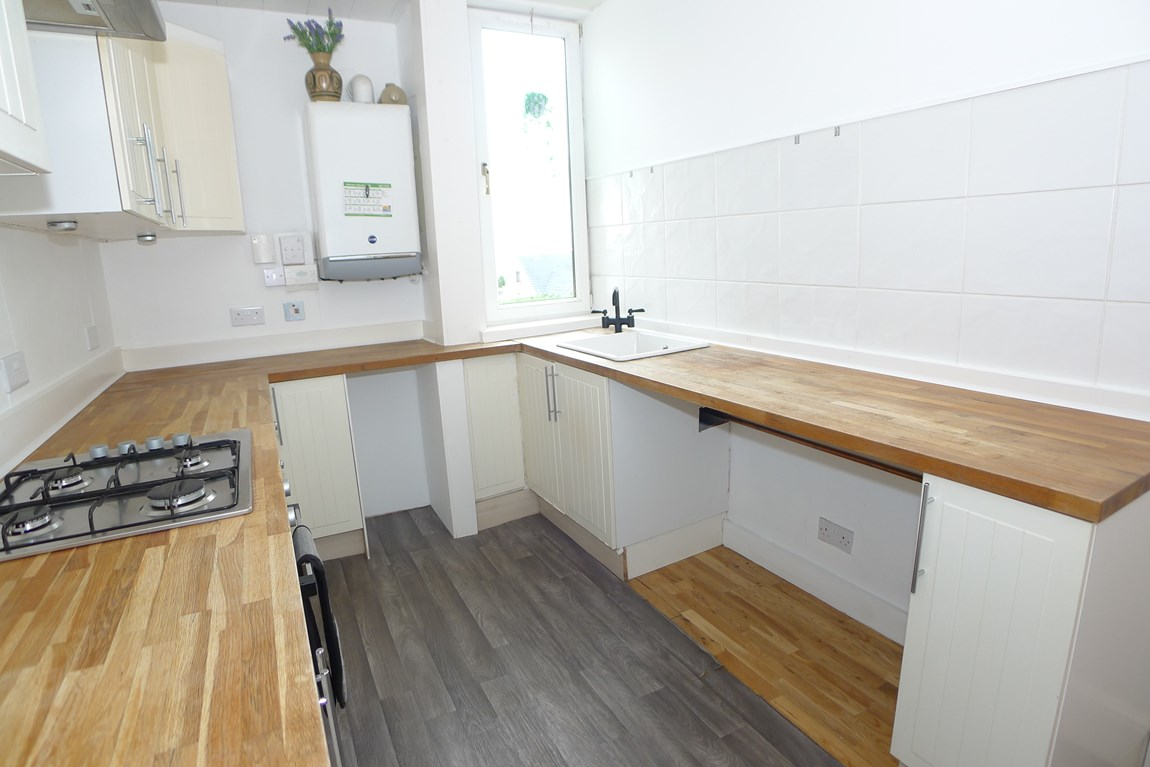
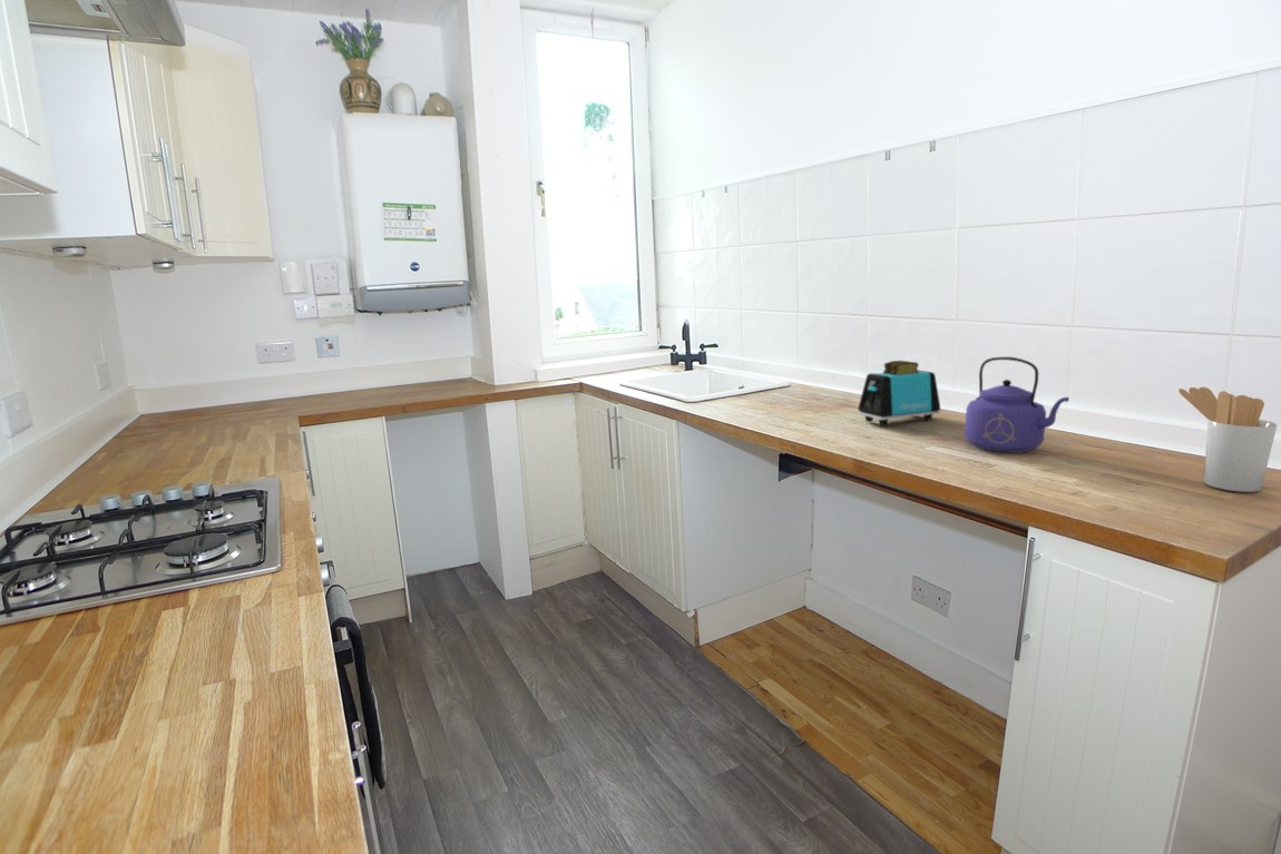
+ kettle (1017, 404)
+ toaster (899, 391)
+ utensil holder (1222, 435)
